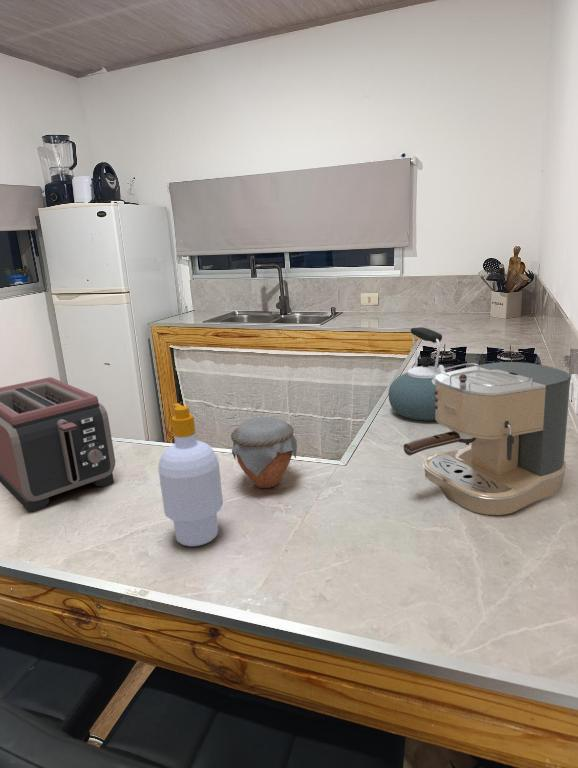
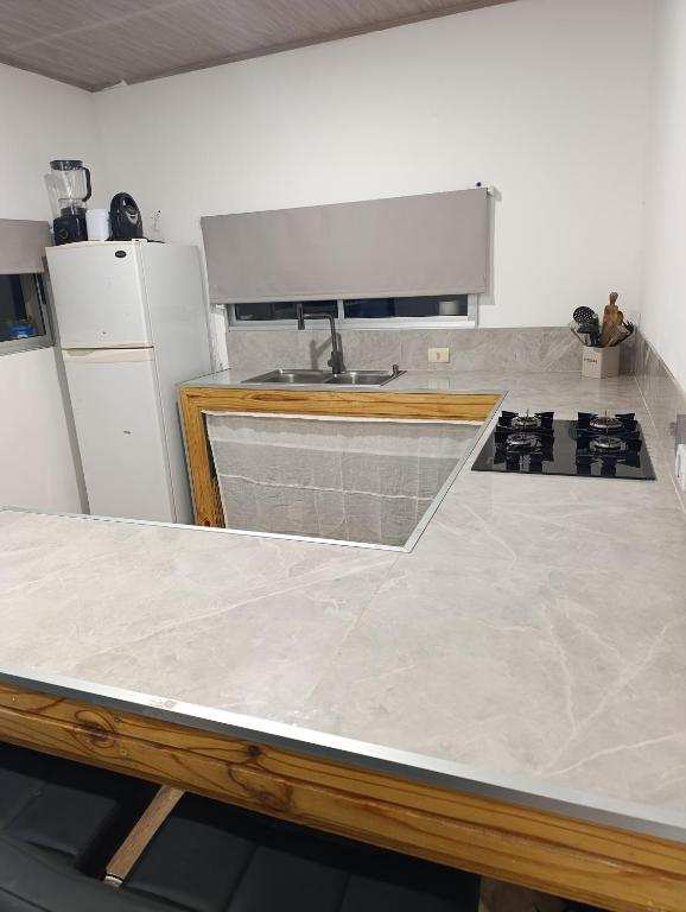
- soap bottle (189, 474)
- toaster (45, 440)
- coffee maker (482, 430)
- jar (264, 453)
- kettle (428, 373)
